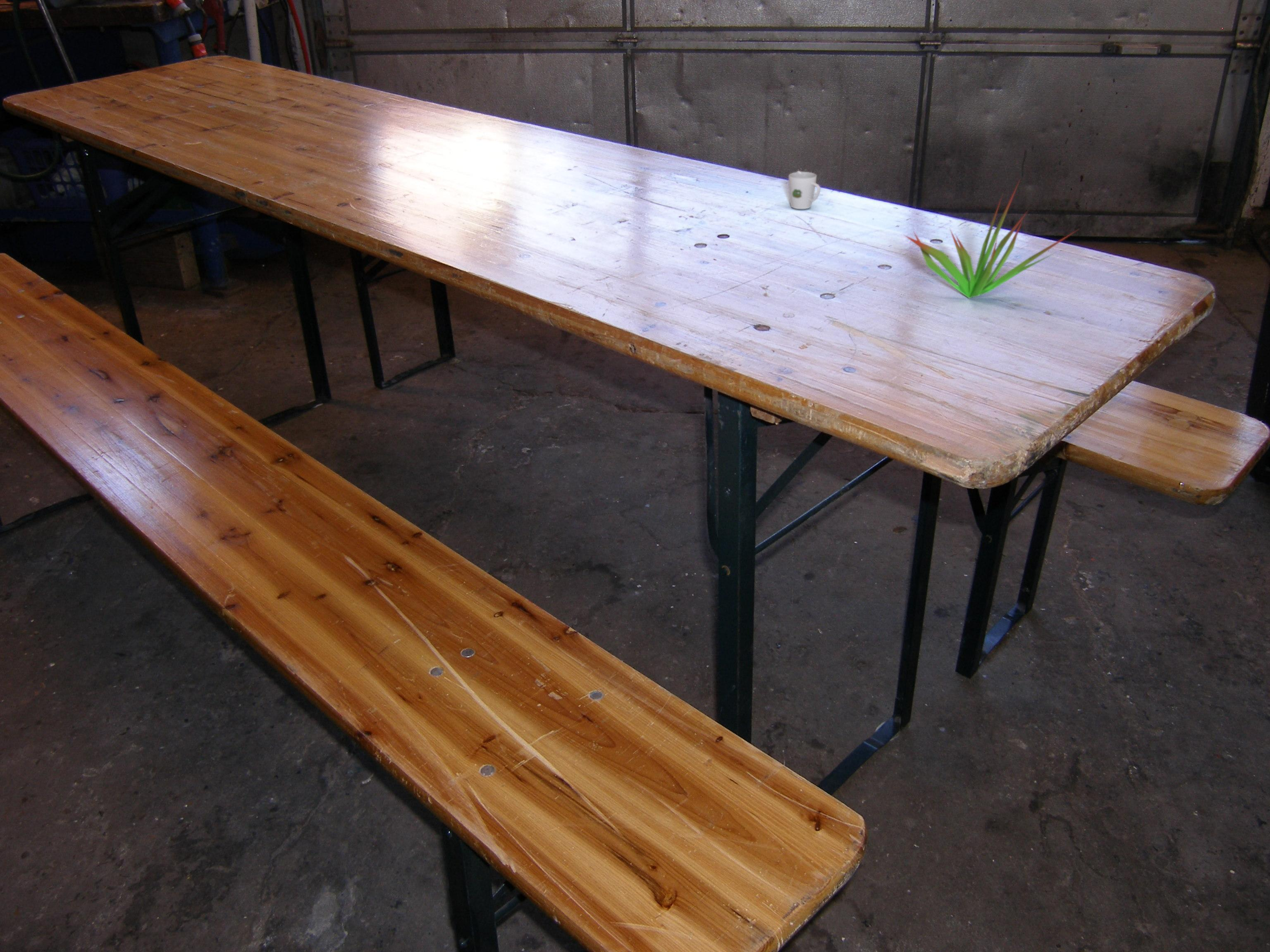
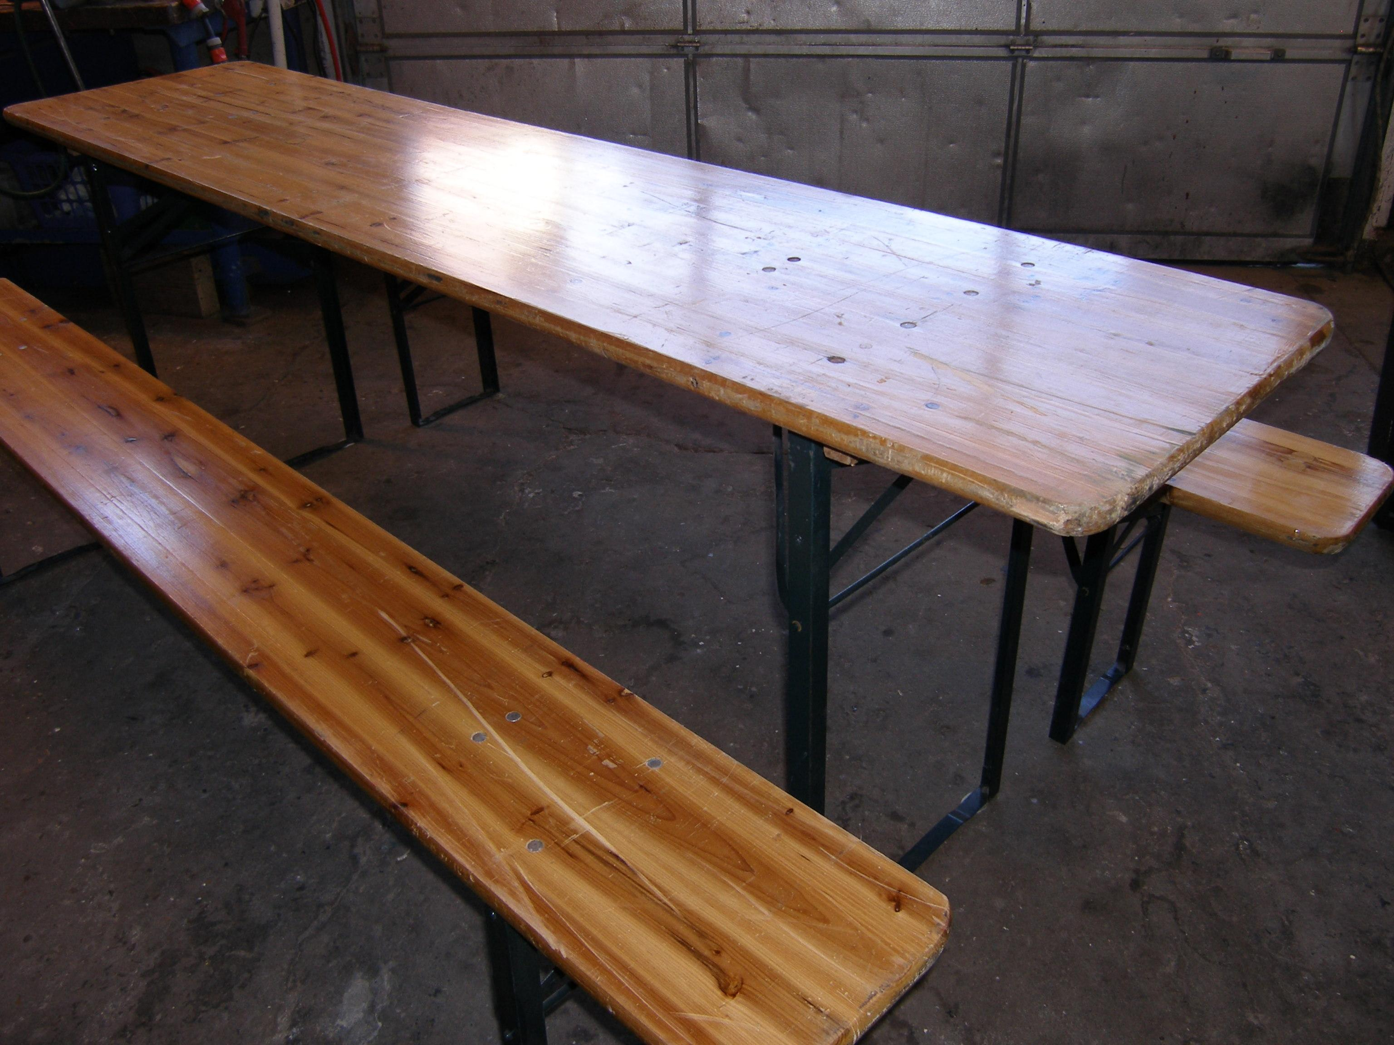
- succulent plant (1004, 237)
- cup (806, 181)
